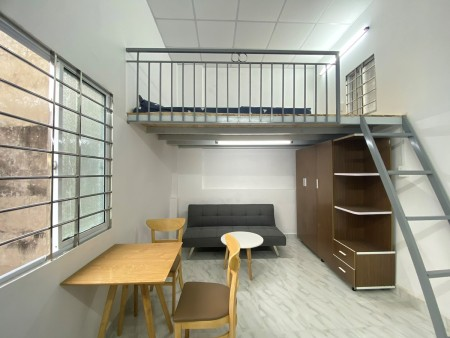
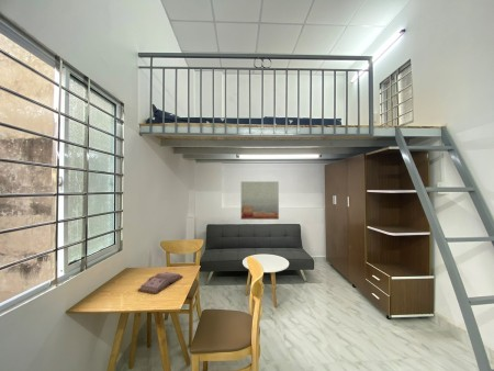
+ wall art (259, 200)
+ hardback book (161, 280)
